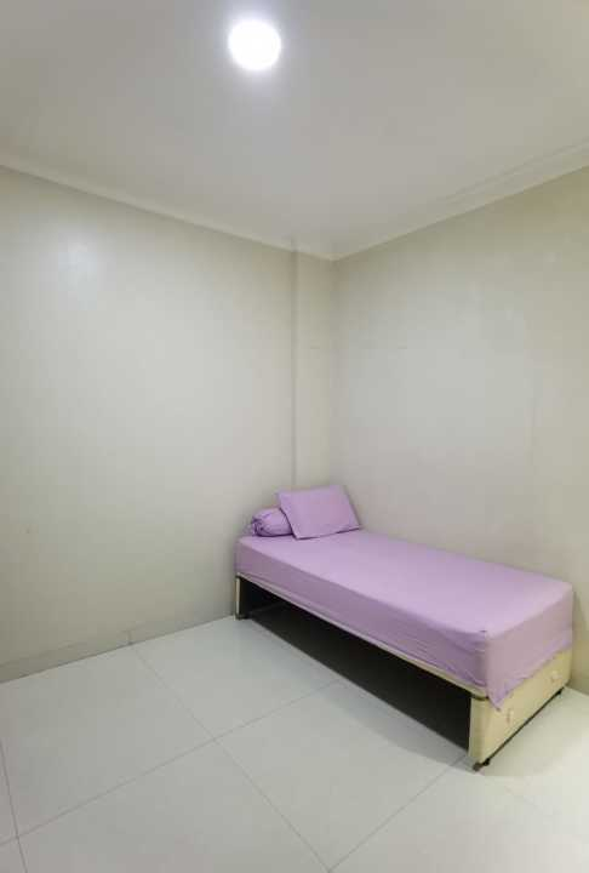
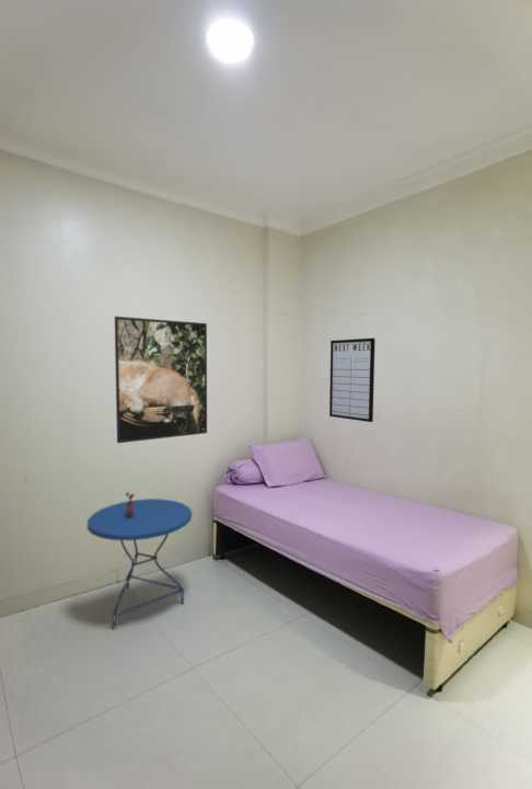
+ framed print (164, 379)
+ side table (137, 549)
+ writing board (350, 379)
